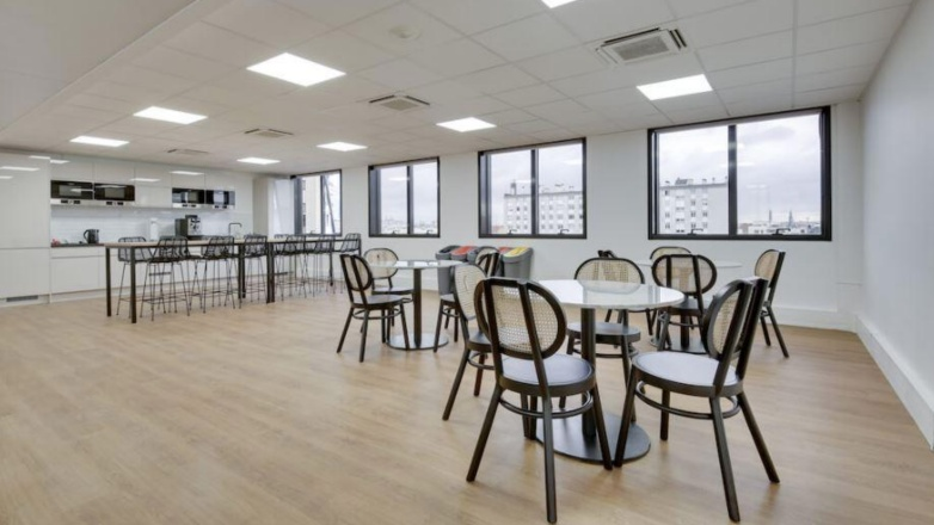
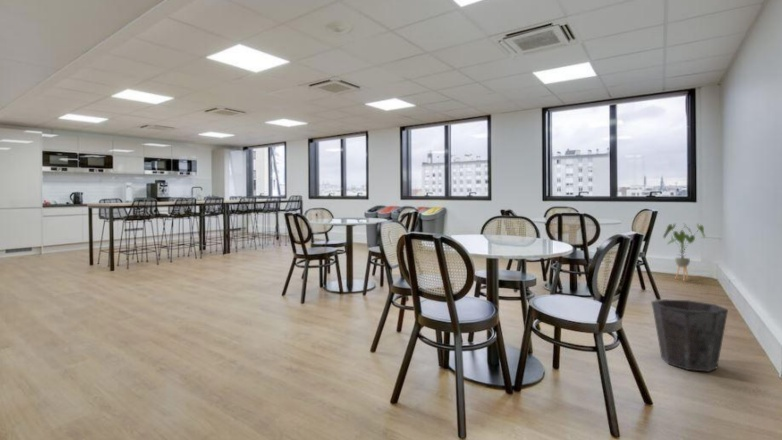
+ house plant (681, 250)
+ waste bin (688, 334)
